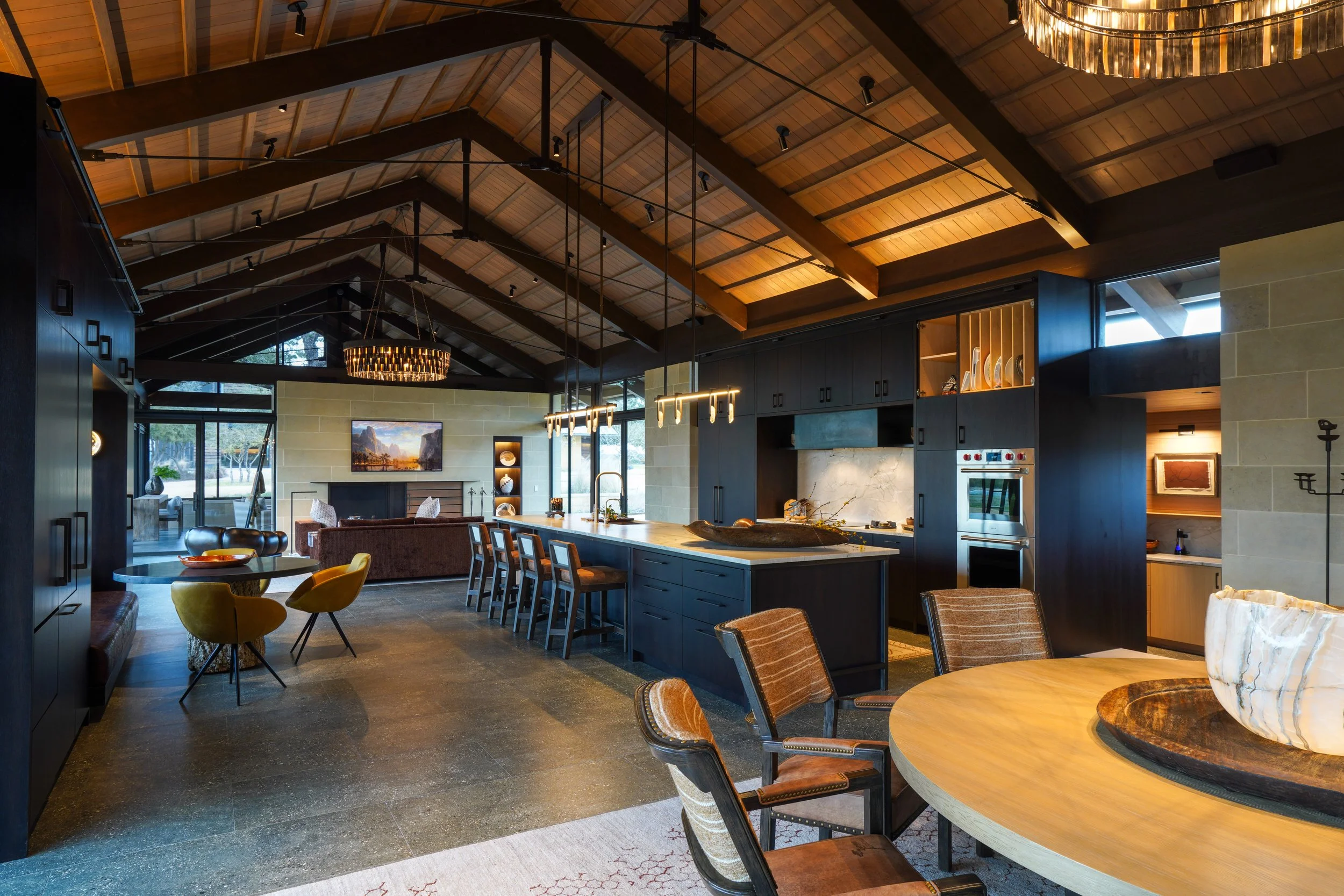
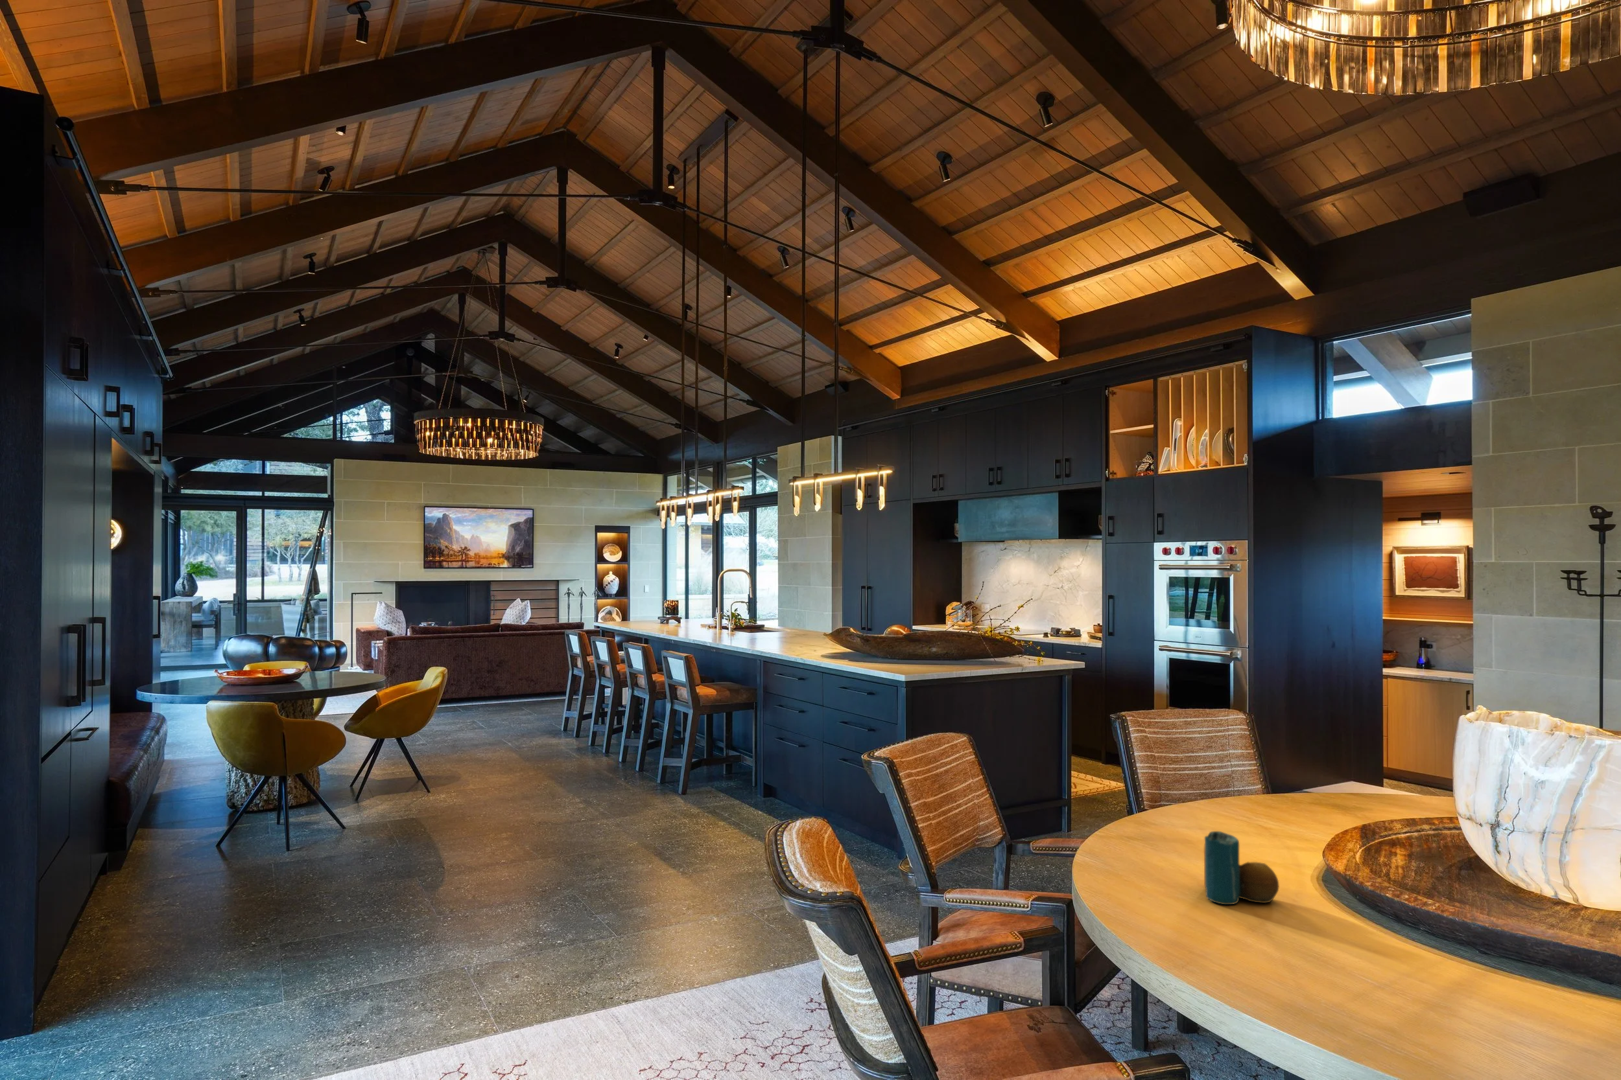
+ candle (1236, 862)
